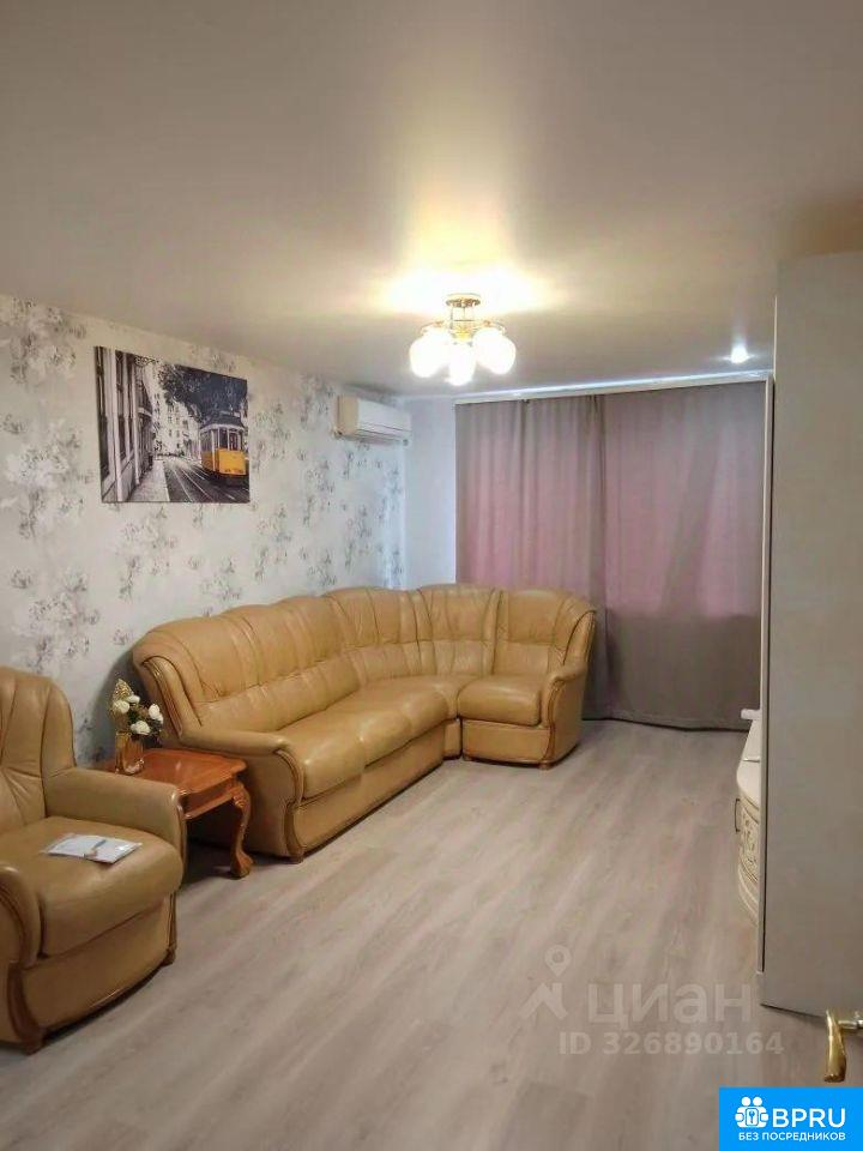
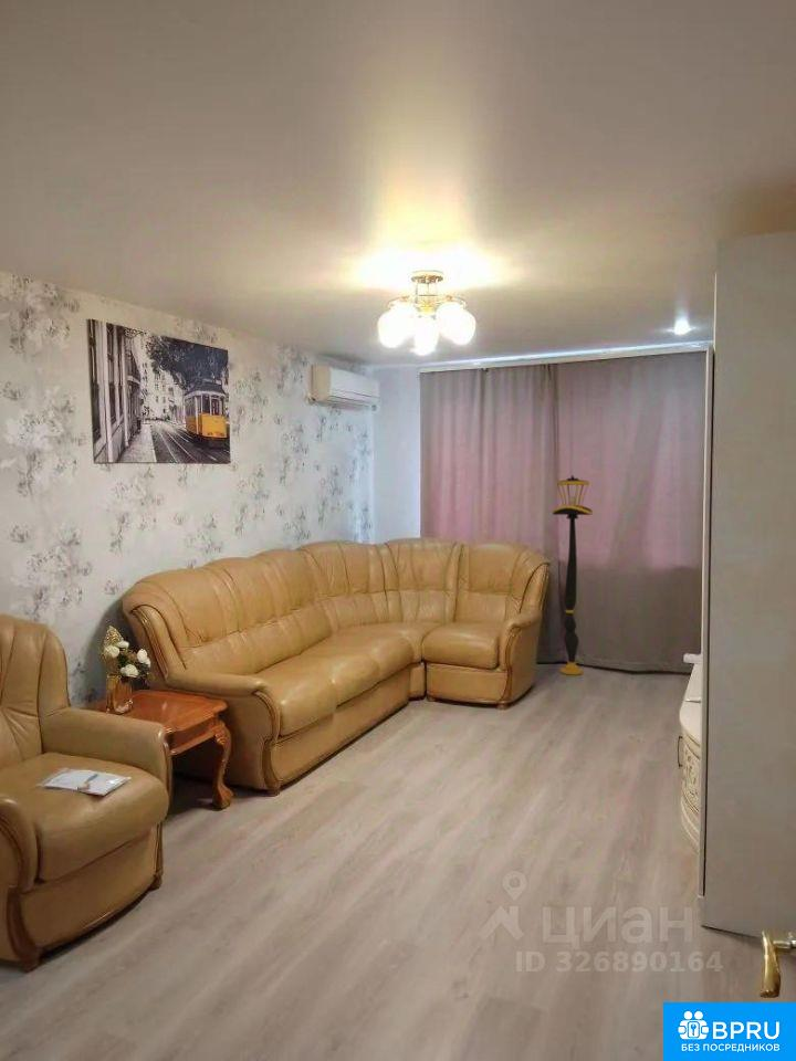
+ floor lamp (572, 574)
